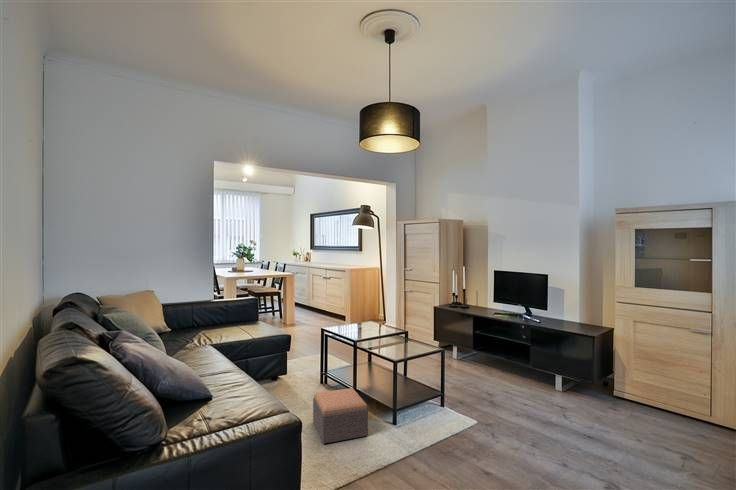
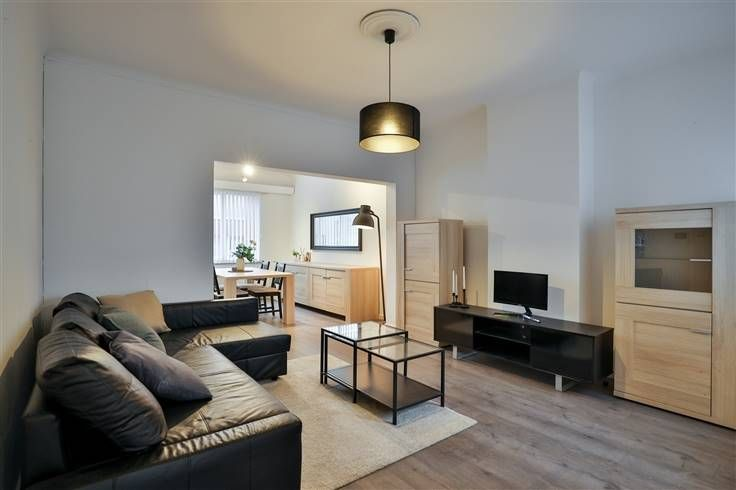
- footstool (339, 412)
